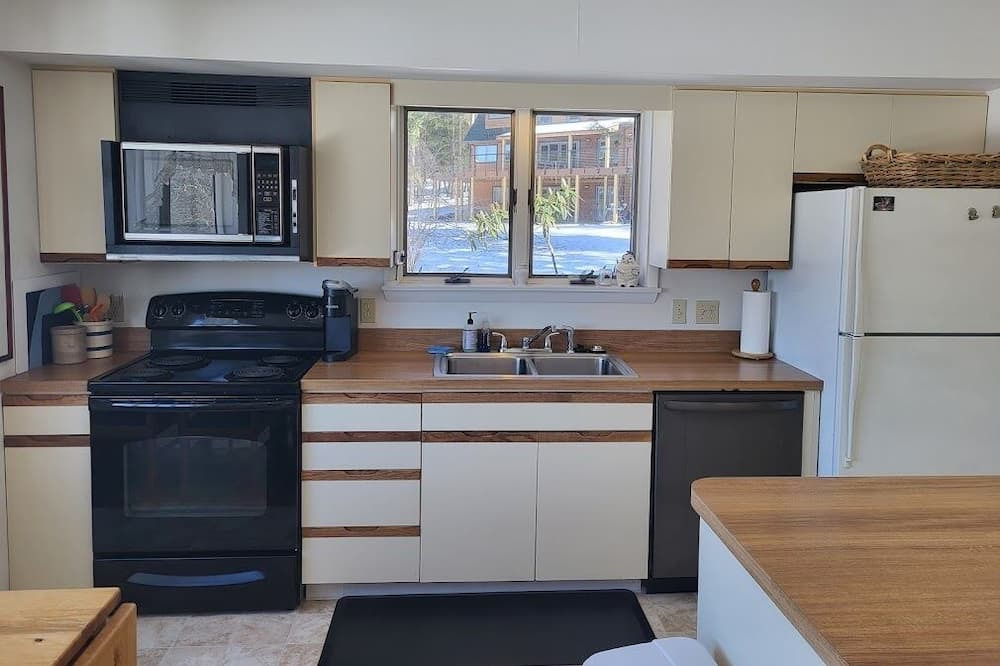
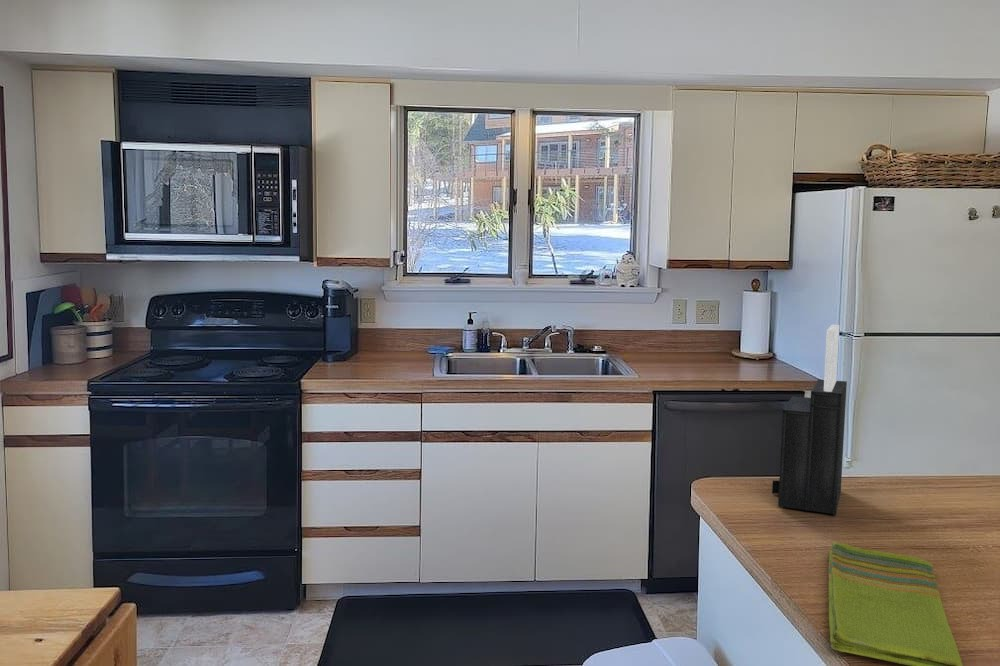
+ dish towel (886, 597)
+ knife block (808, 413)
